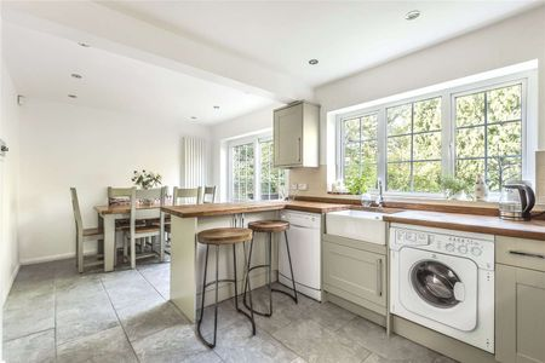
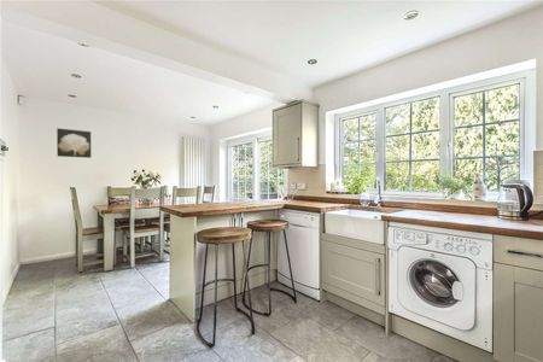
+ wall art (74, 144)
